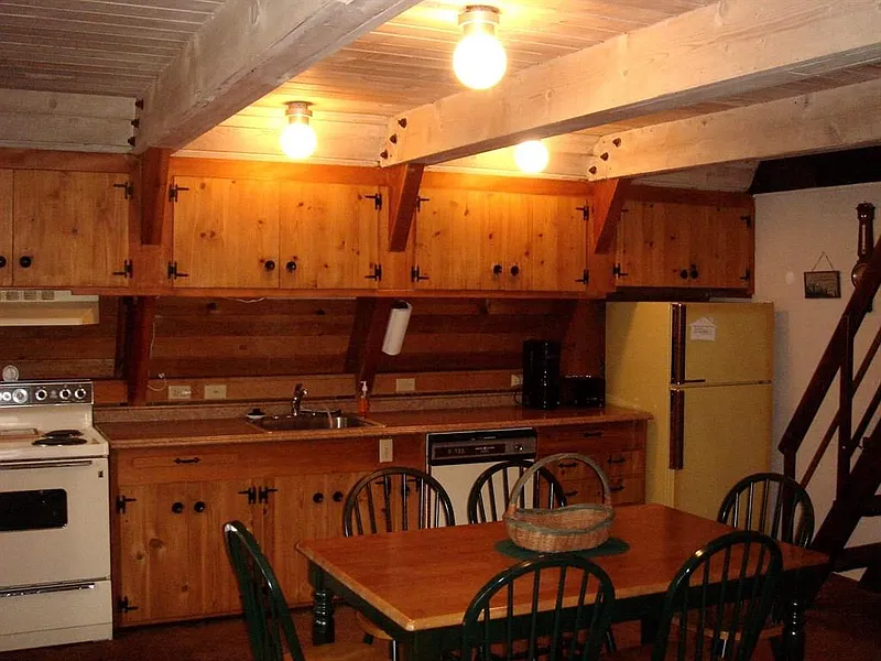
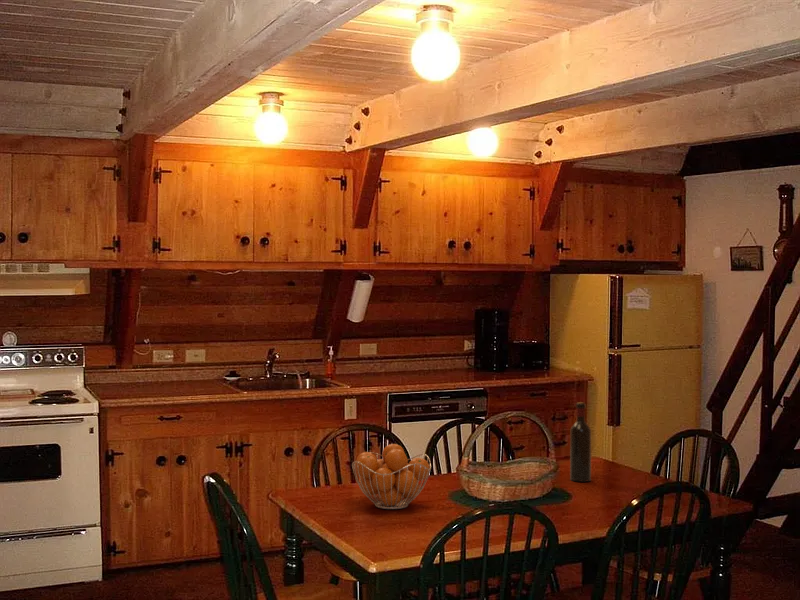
+ wine bottle (580, 441)
+ fruit basket (391, 475)
